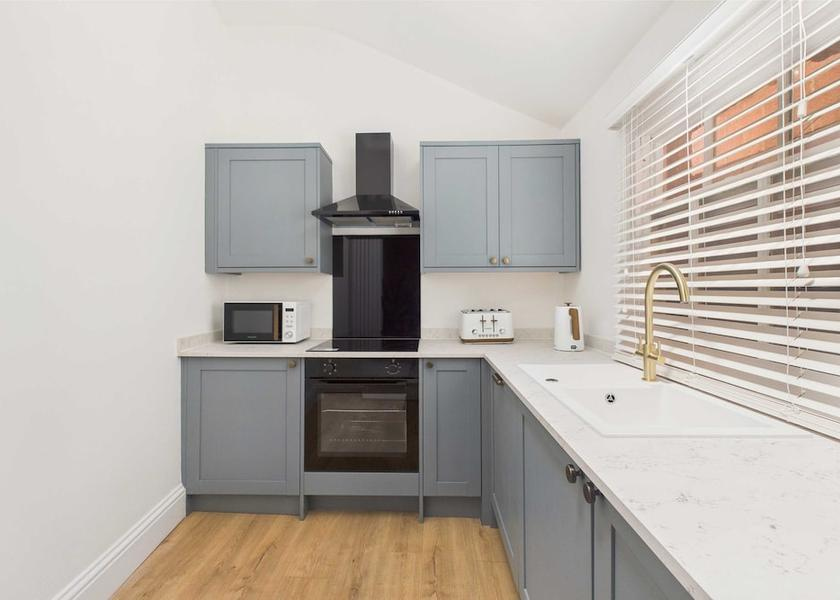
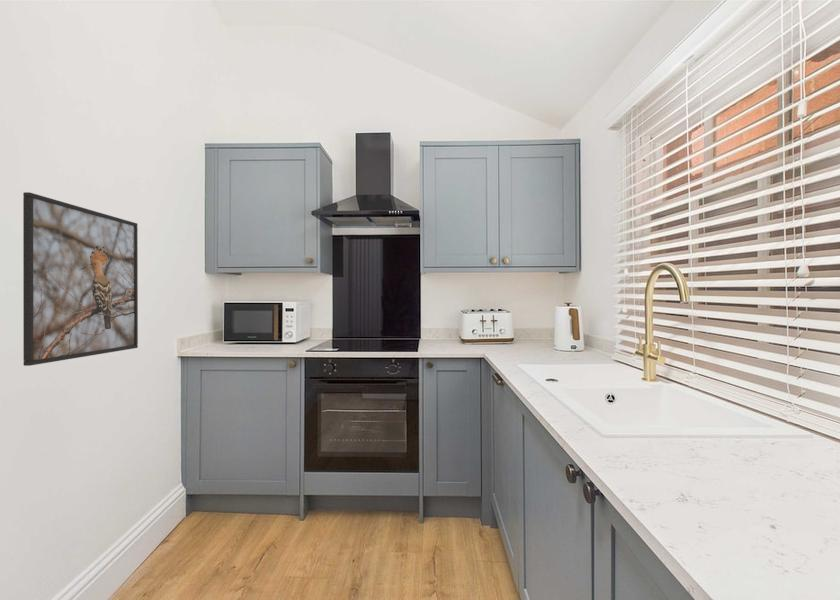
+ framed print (89, 282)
